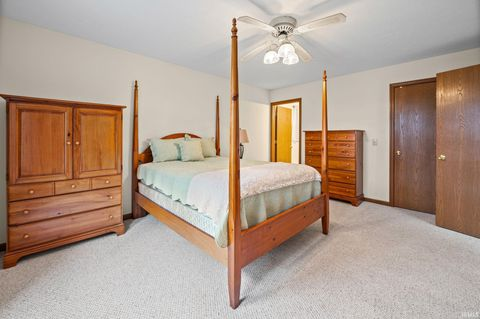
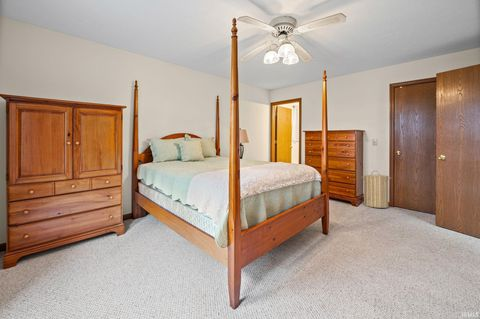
+ laundry hamper (375, 188)
